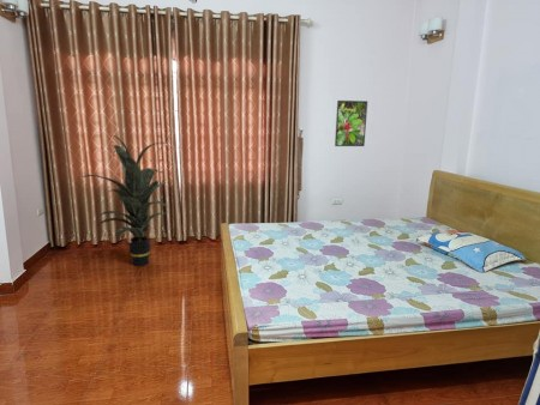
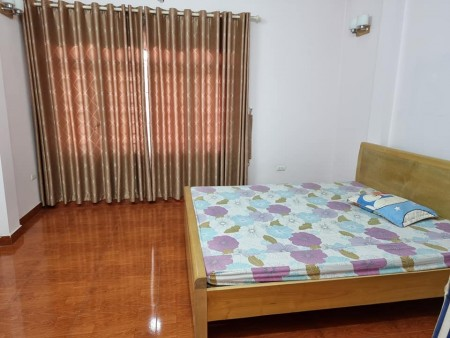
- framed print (350, 123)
- indoor plant (132, 201)
